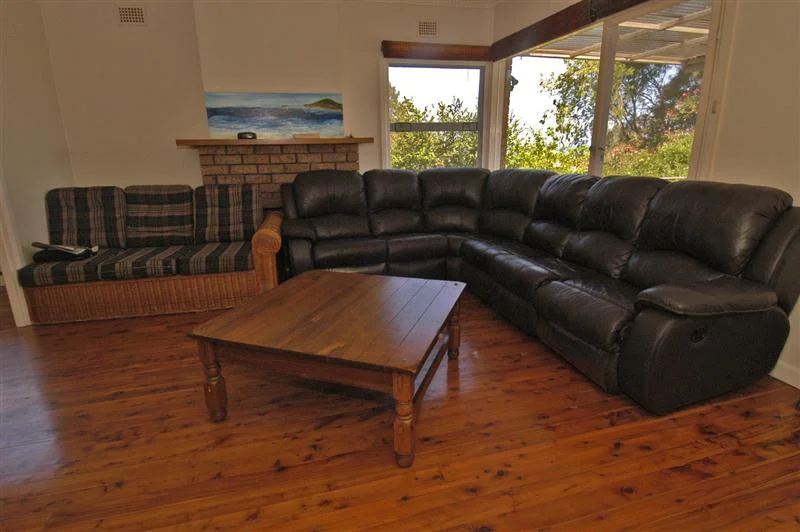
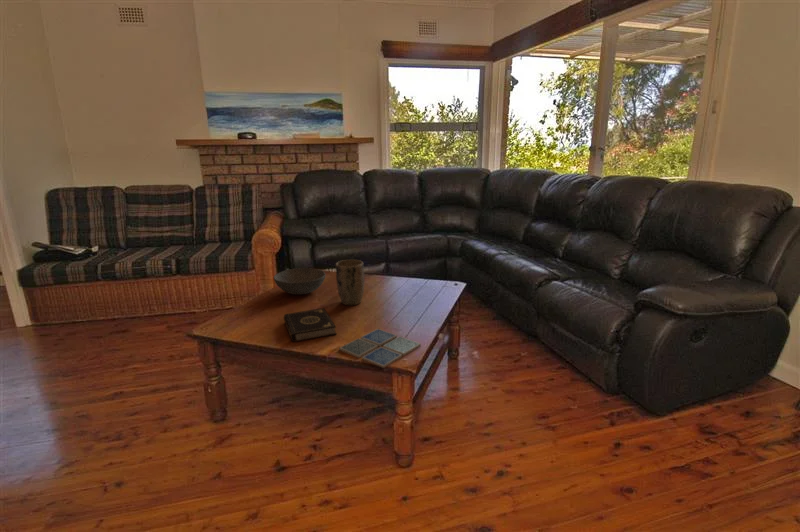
+ drink coaster (380, 347)
+ book (309, 324)
+ plant pot (350, 282)
+ bowl (300, 283)
